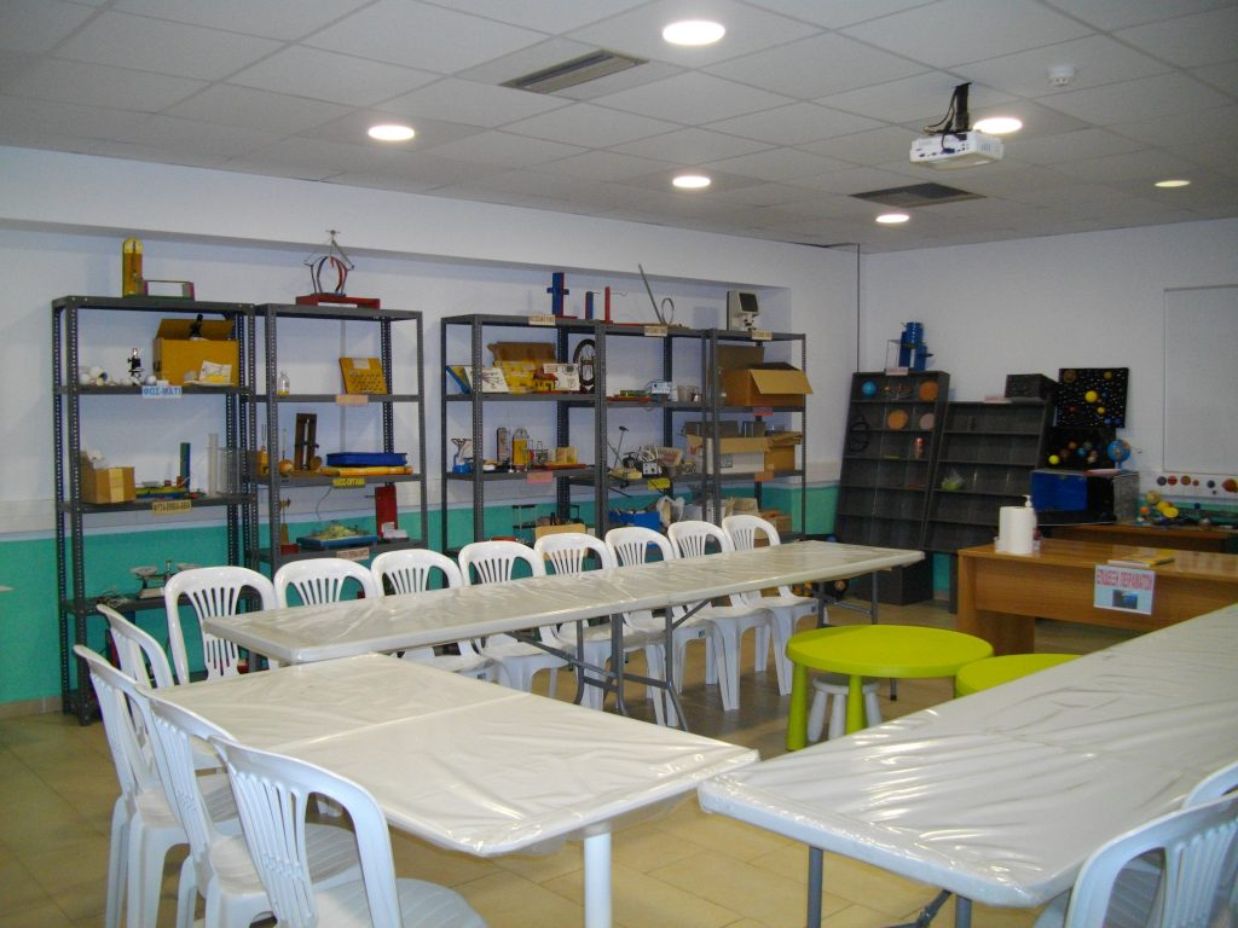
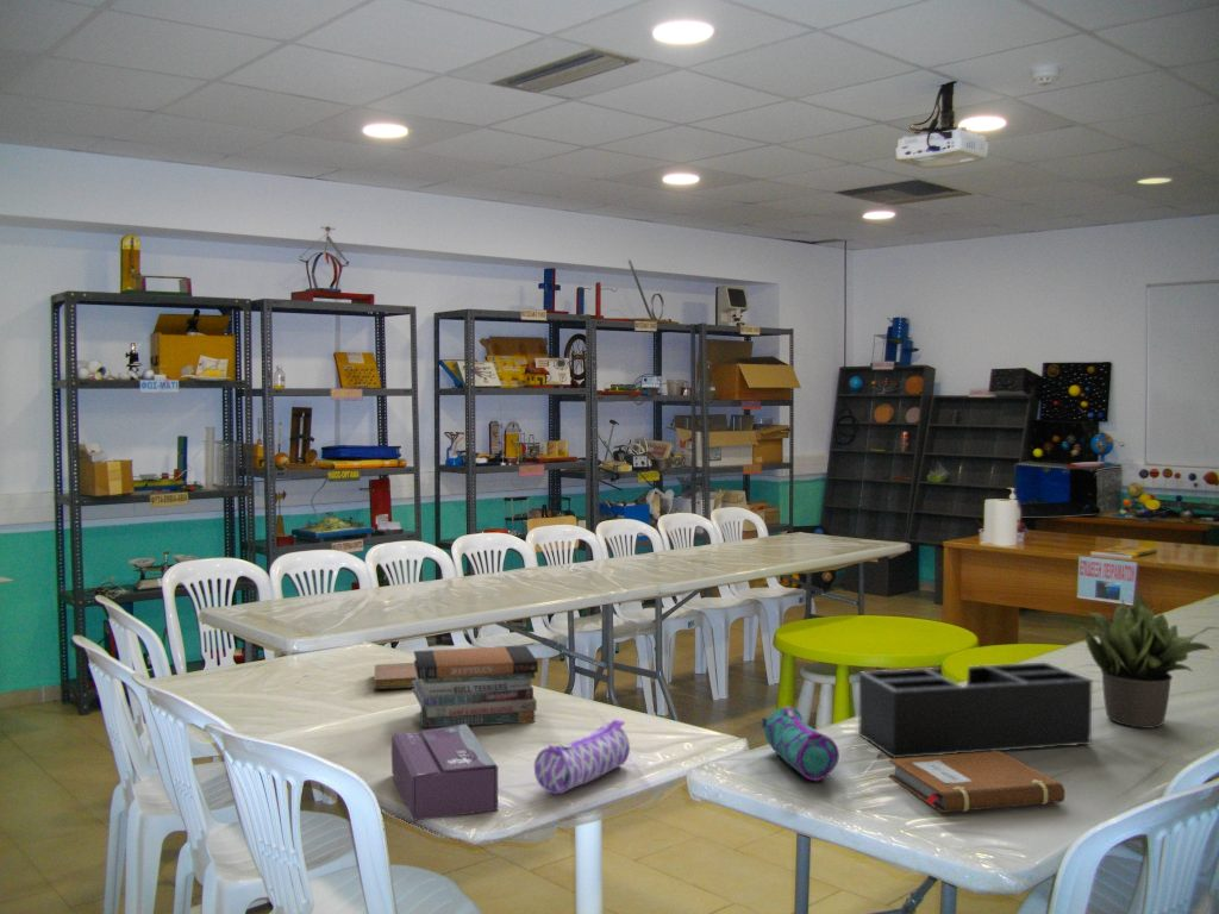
+ tissue box (442, 769)
+ book stack (474, 686)
+ notebook (970, 781)
+ potted plant (1152, 657)
+ notebook (417, 676)
+ pencil case (582, 755)
+ pencil case (799, 740)
+ desk organizer (973, 707)
